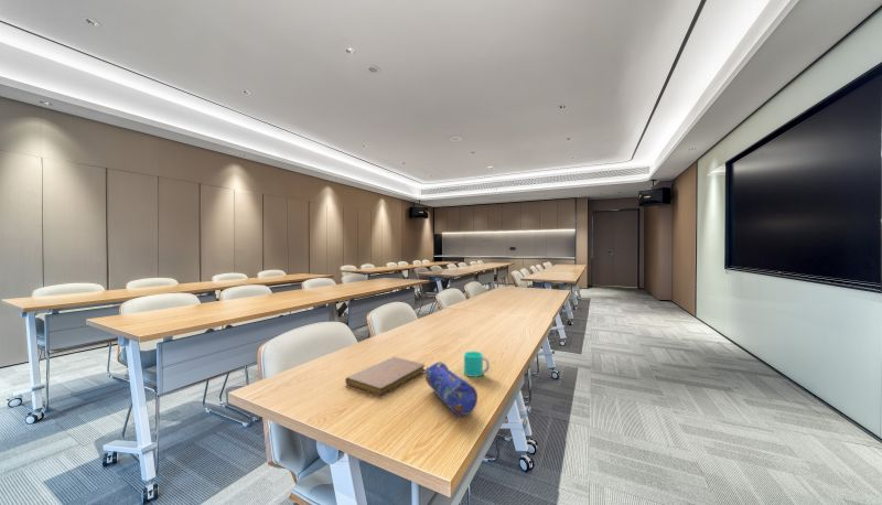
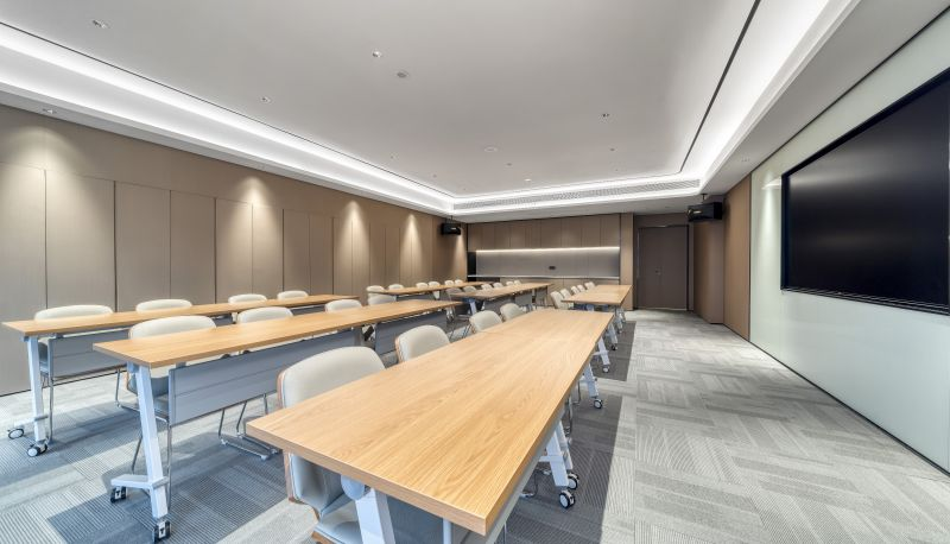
- notebook (387, 373)
- cup (476, 364)
- pencil case (449, 385)
